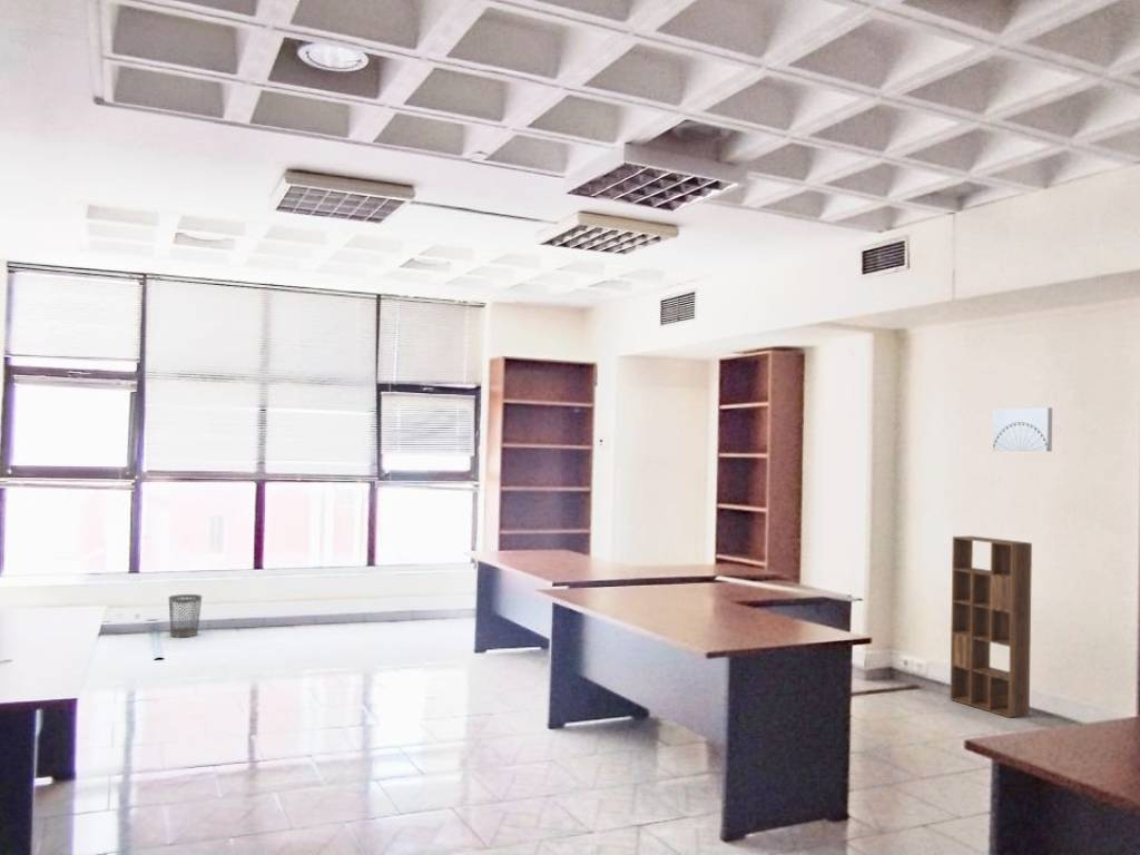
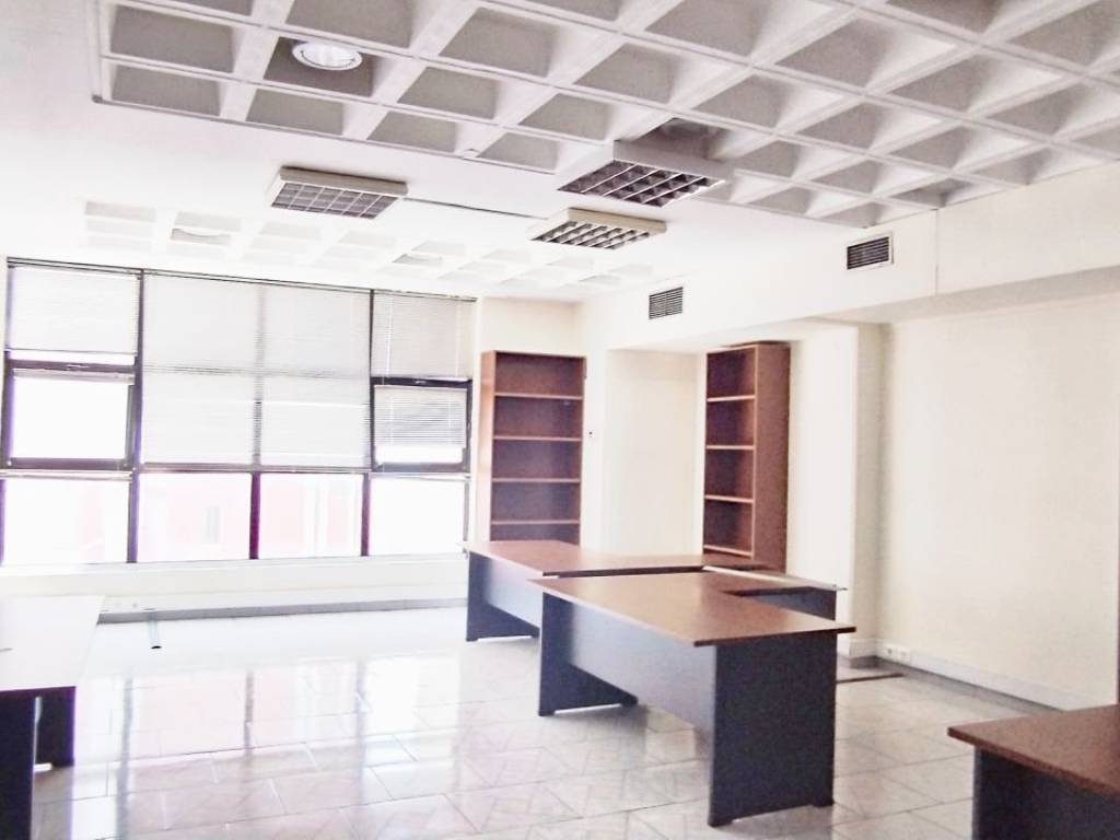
- wall art (1021, 430)
- spice rack (990, 622)
- wastebasket (184, 616)
